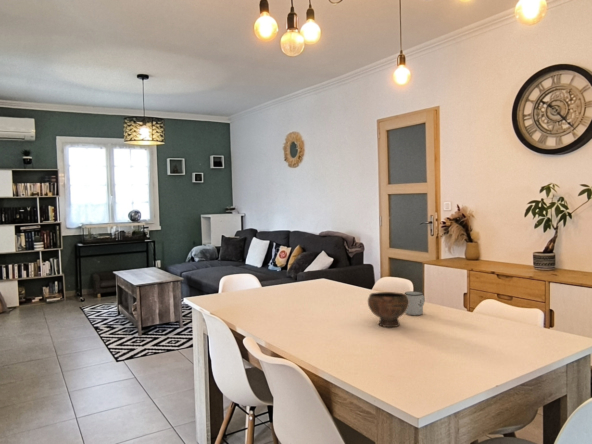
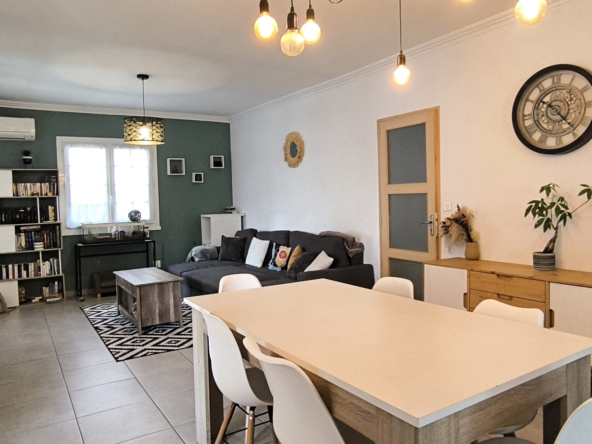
- mug (416, 302)
- bowl (388, 309)
